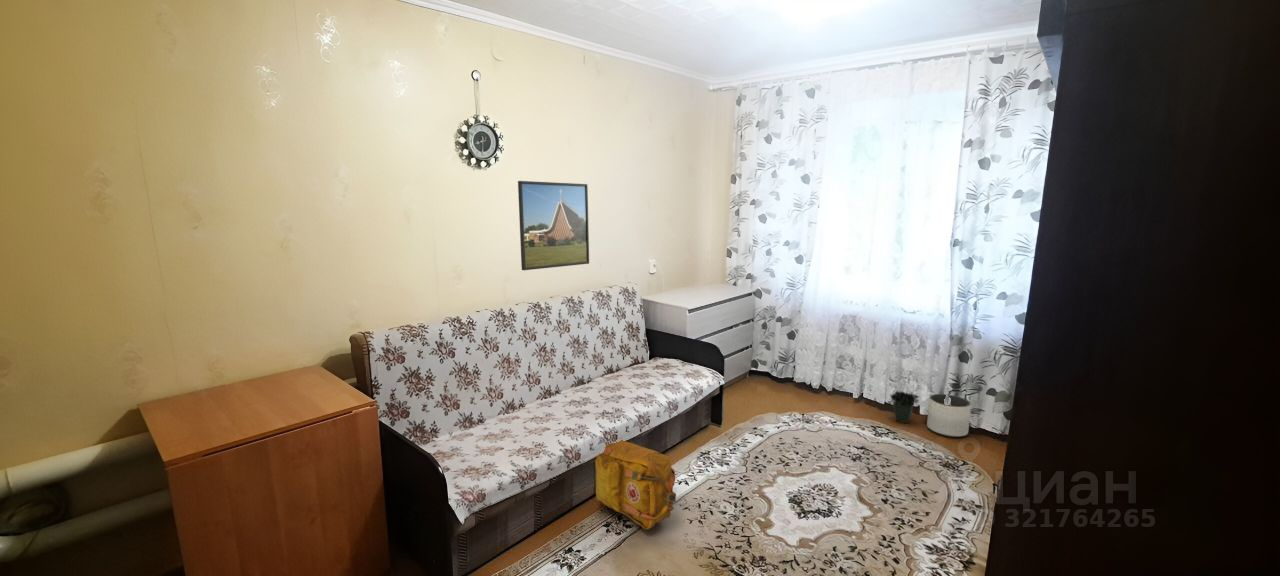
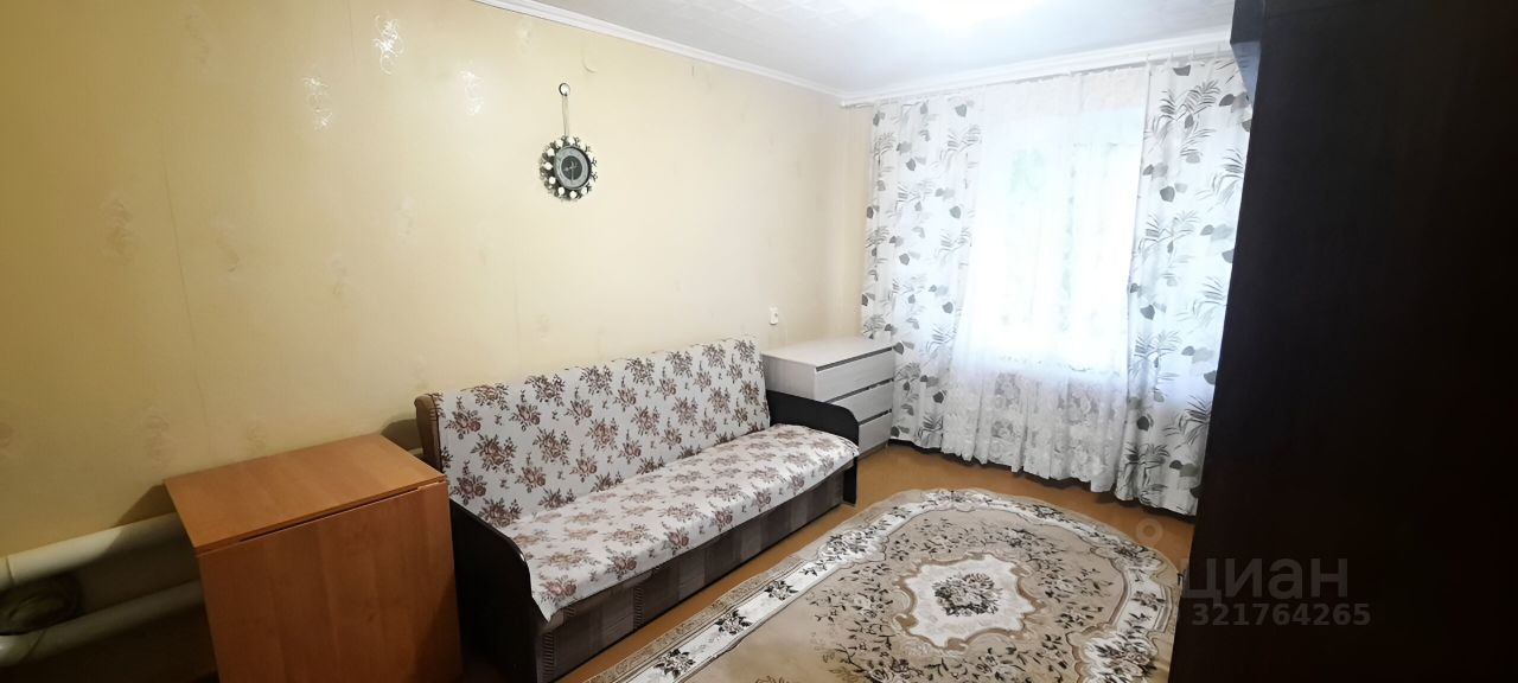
- potted plant (903, 395)
- backpack (640, 482)
- planter (948, 415)
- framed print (556, 225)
